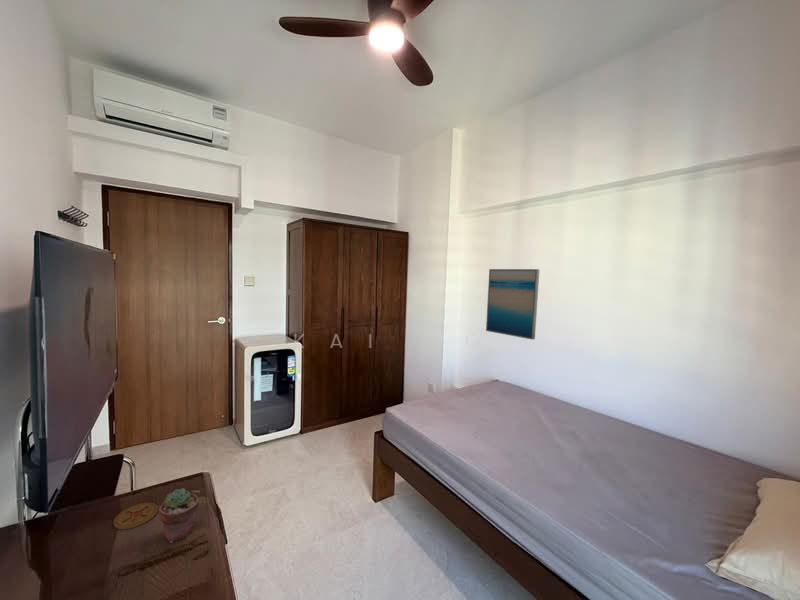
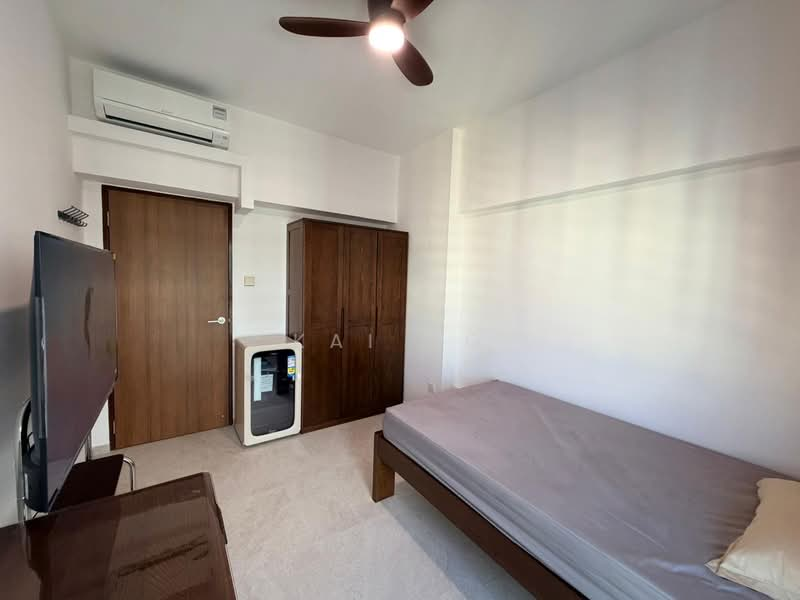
- potted succulent (179, 512)
- coaster (136, 515)
- wall art (510, 302)
